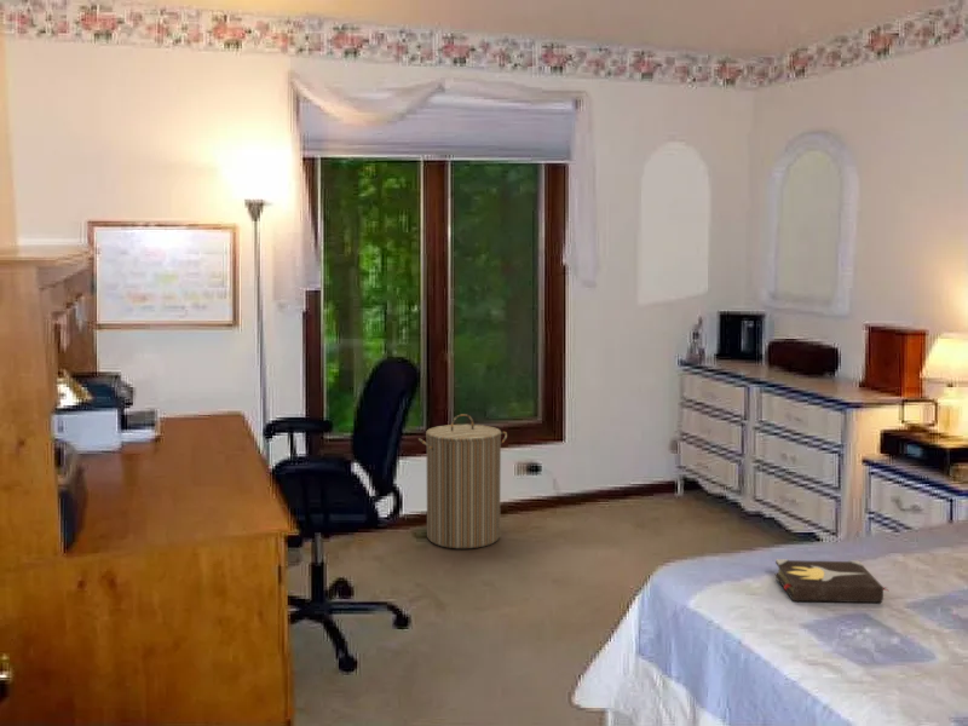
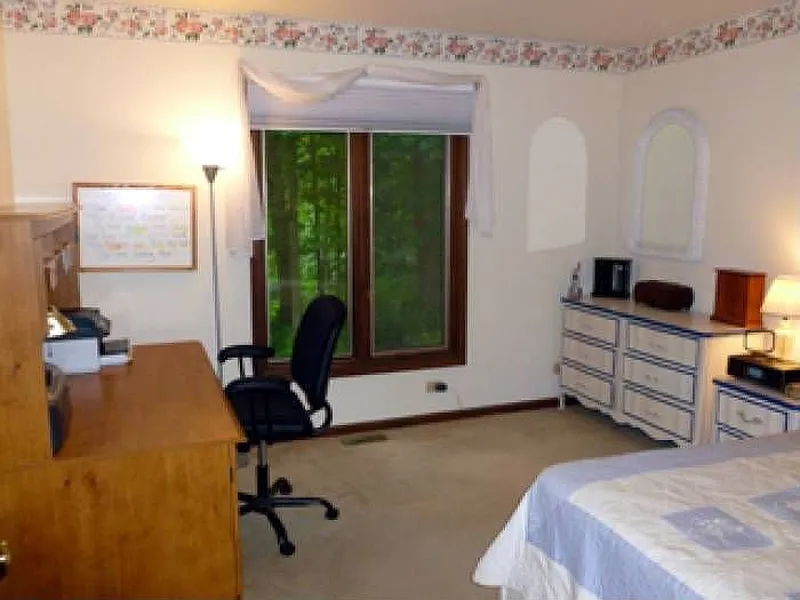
- laundry hamper (463, 476)
- hardback book (826, 580)
